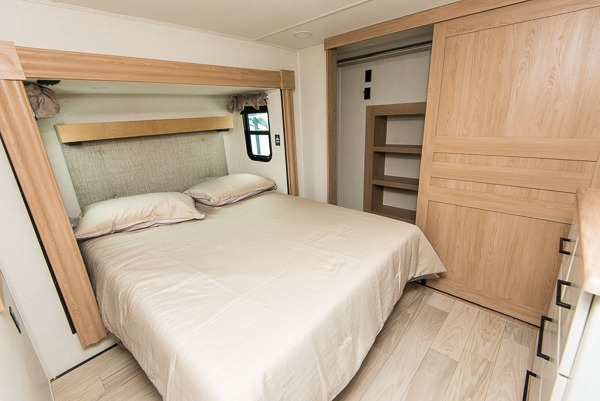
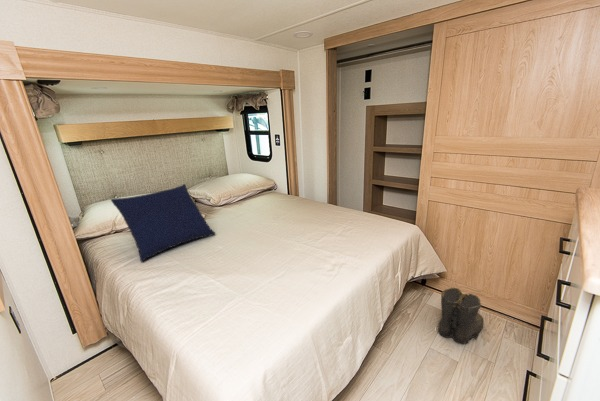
+ cushion (166, 218)
+ boots (462, 309)
